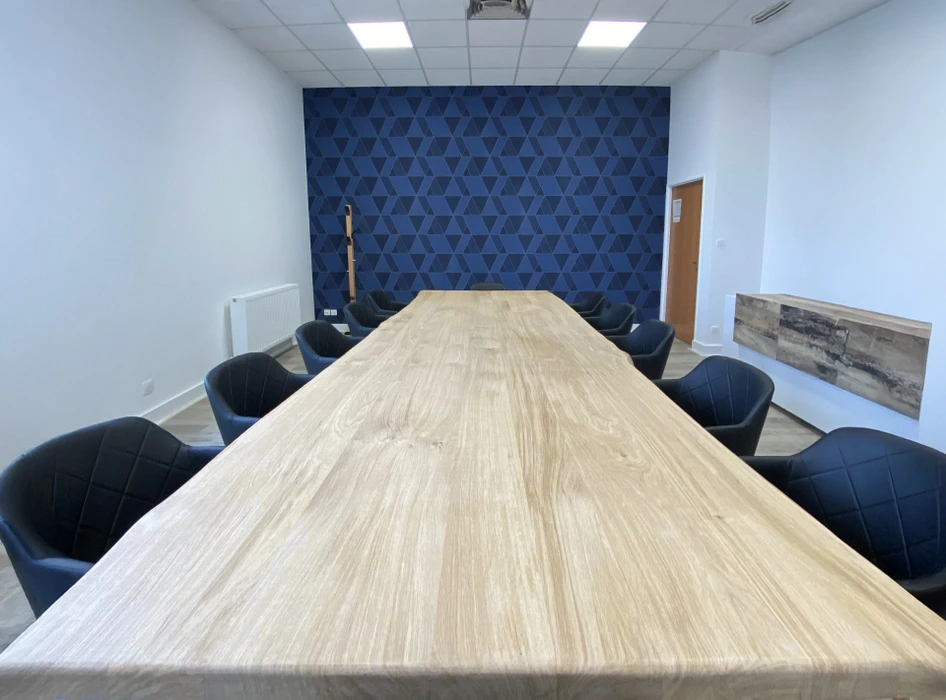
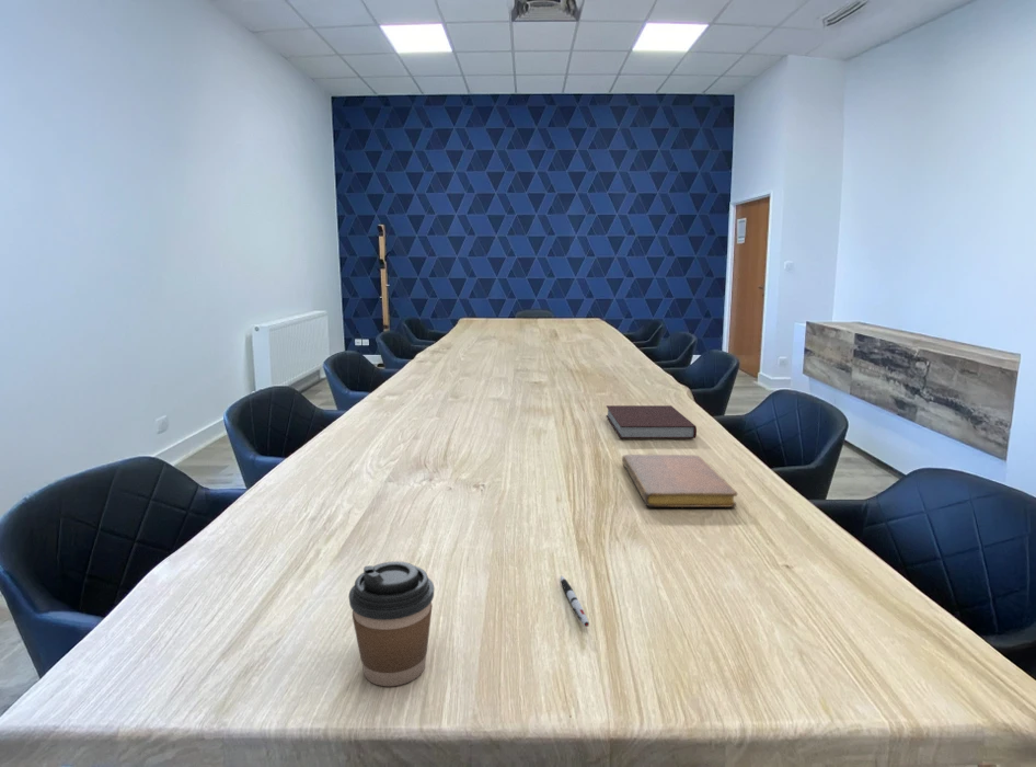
+ notebook (674, 478)
+ pen (572, 597)
+ coffee cup (392, 617)
+ notebook (647, 421)
